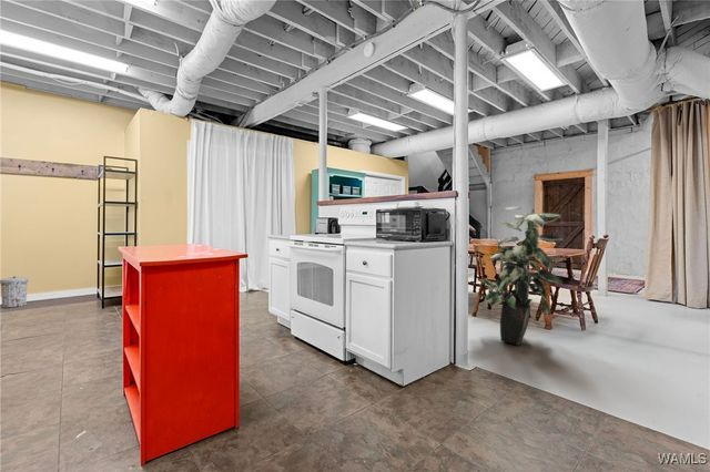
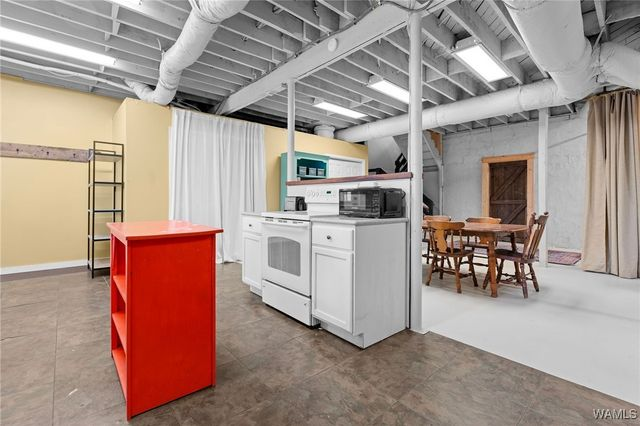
- trash can (13, 290)
- indoor plant (519, 274)
